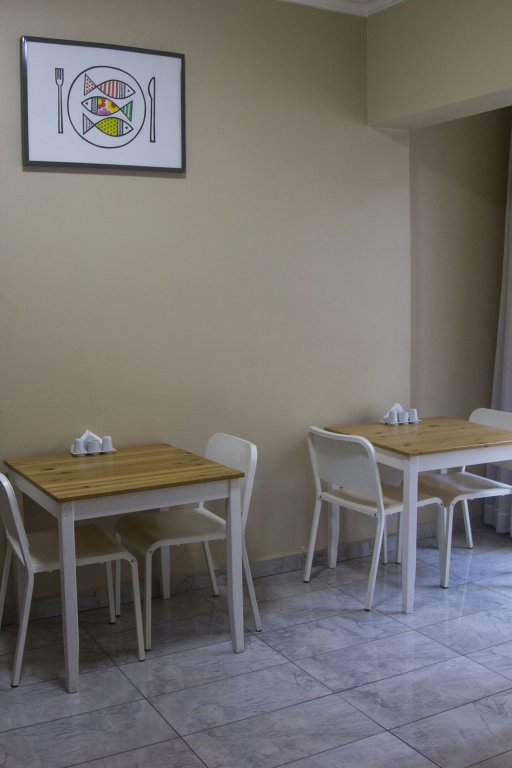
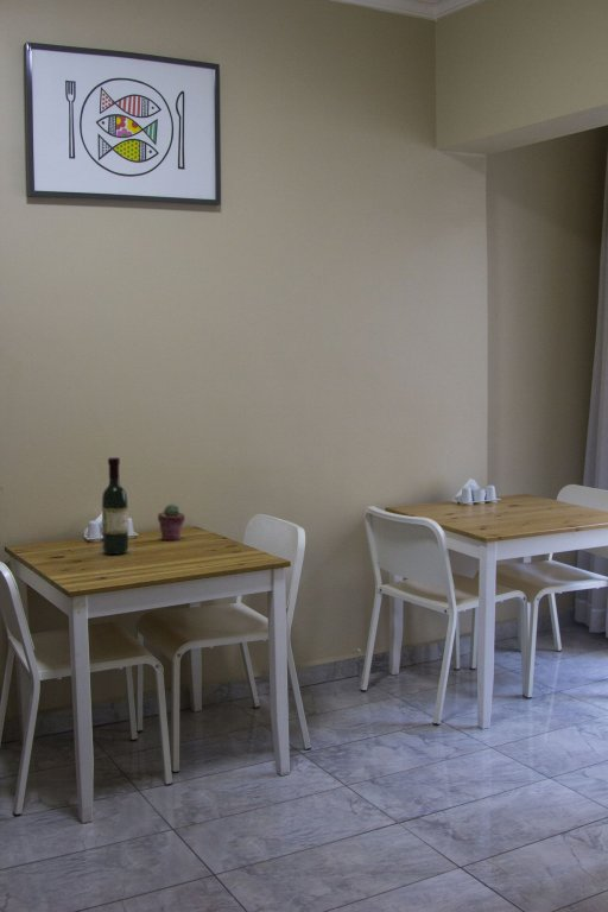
+ wine bottle (114, 505)
+ potted succulent (171, 521)
